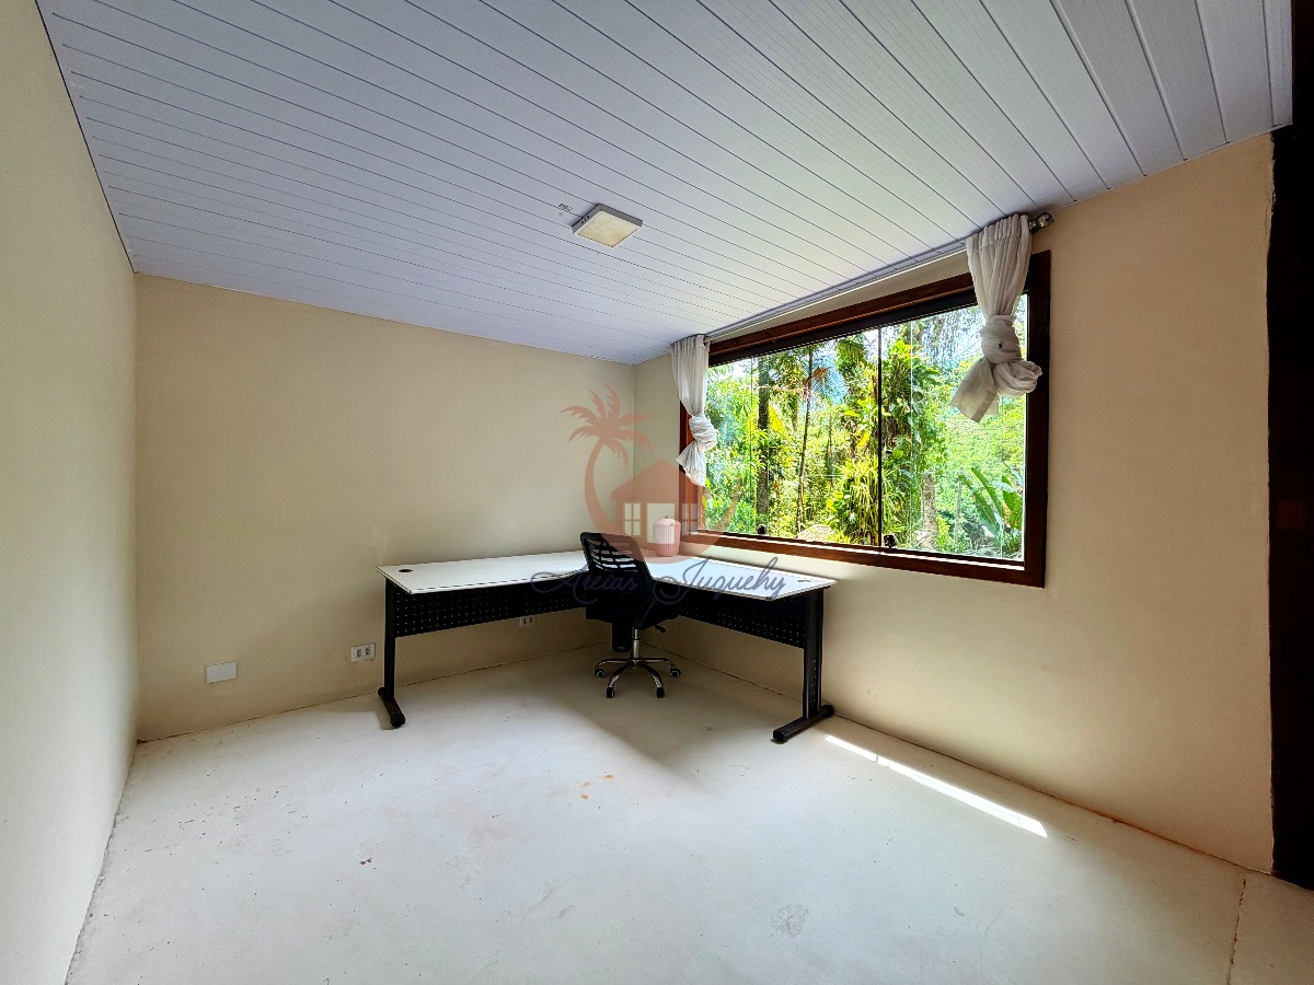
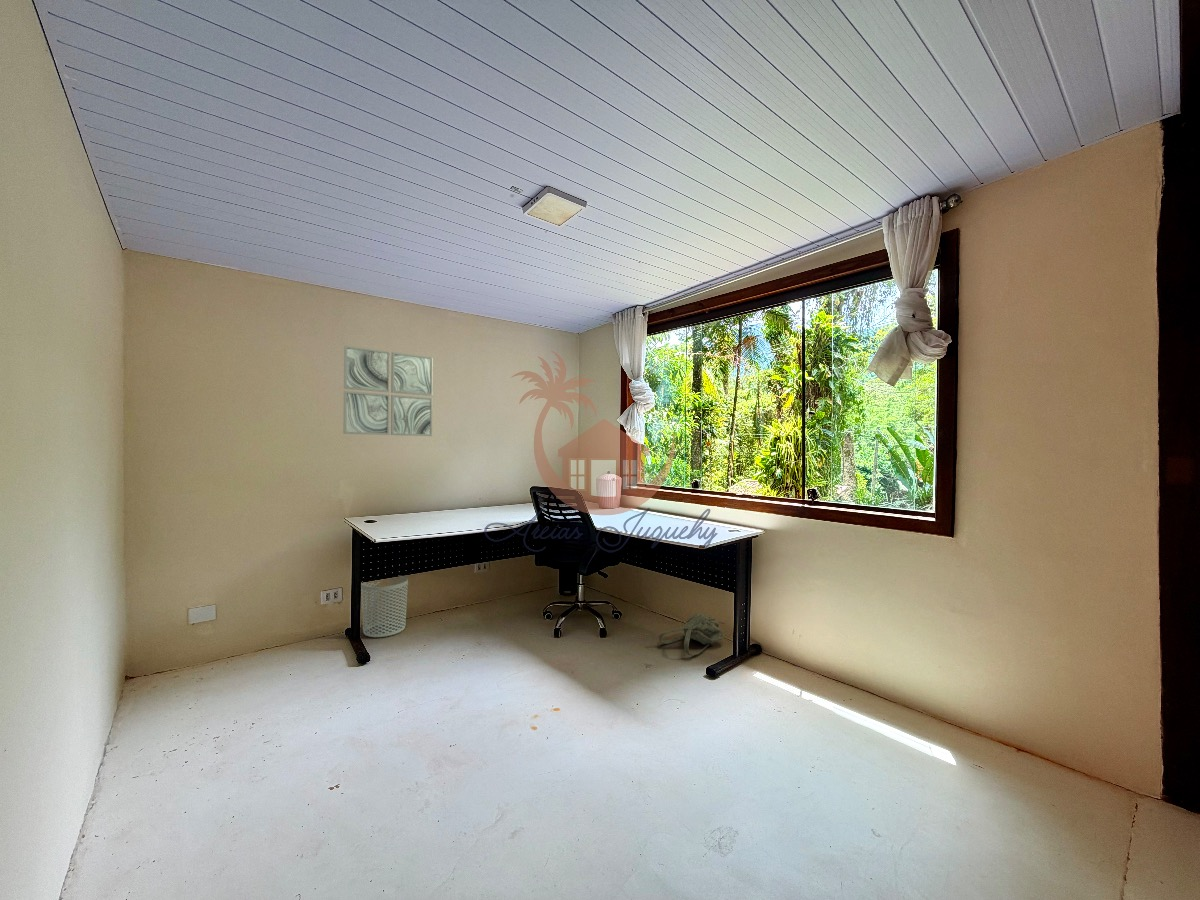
+ backpack (694, 630)
+ wall art (391, 392)
+ waste bin (384, 605)
